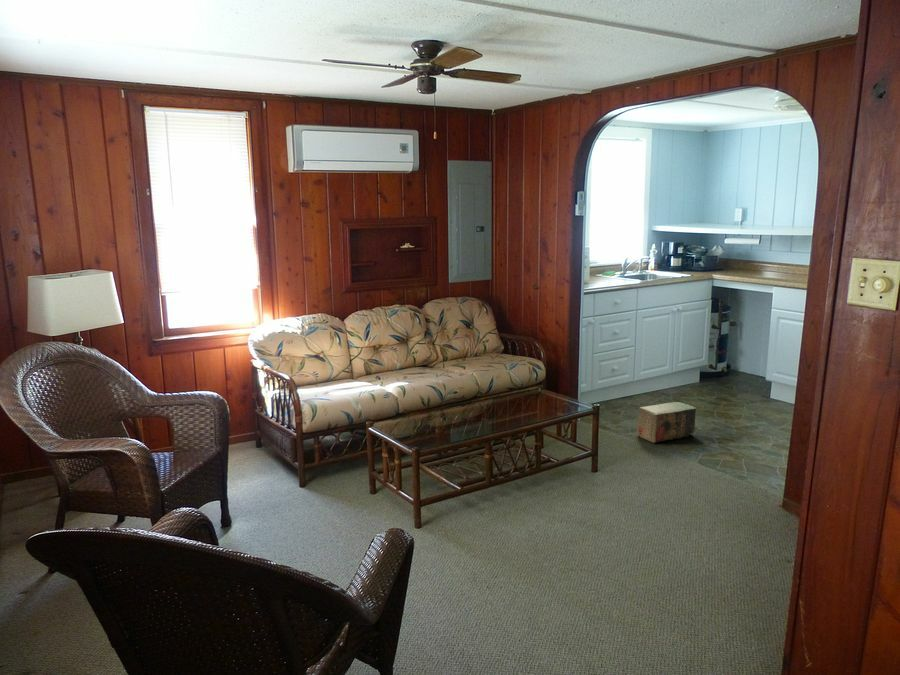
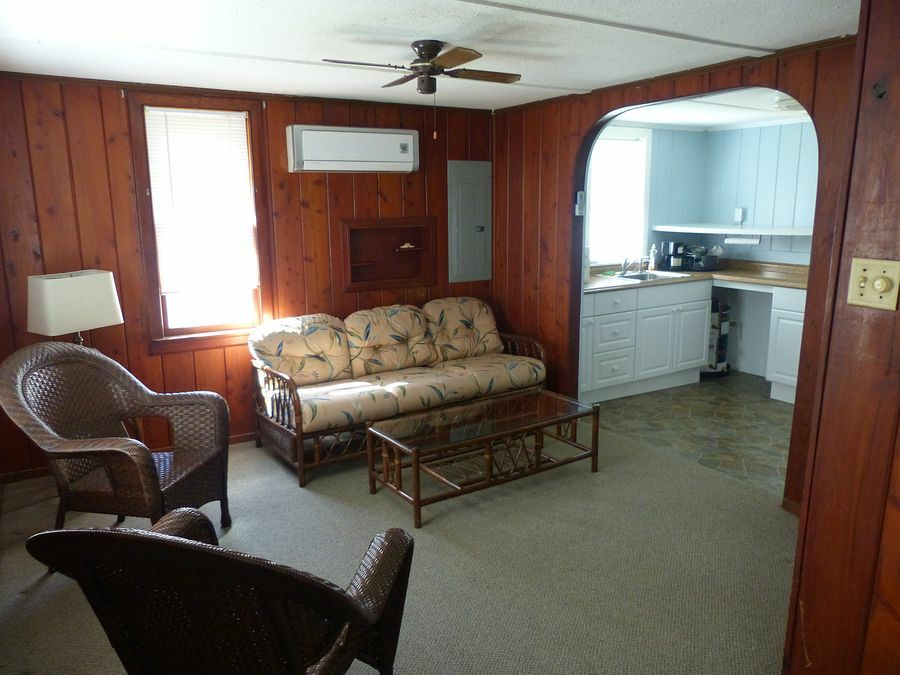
- cardboard box (666, 421)
